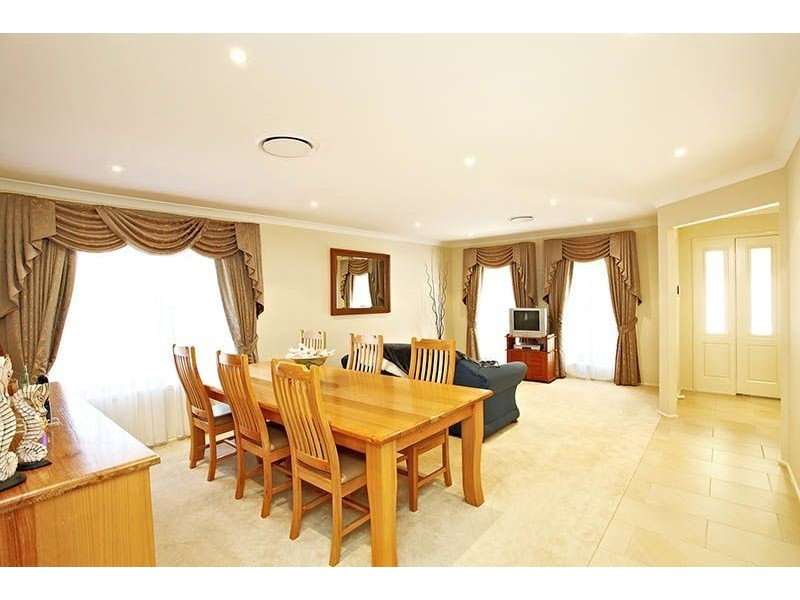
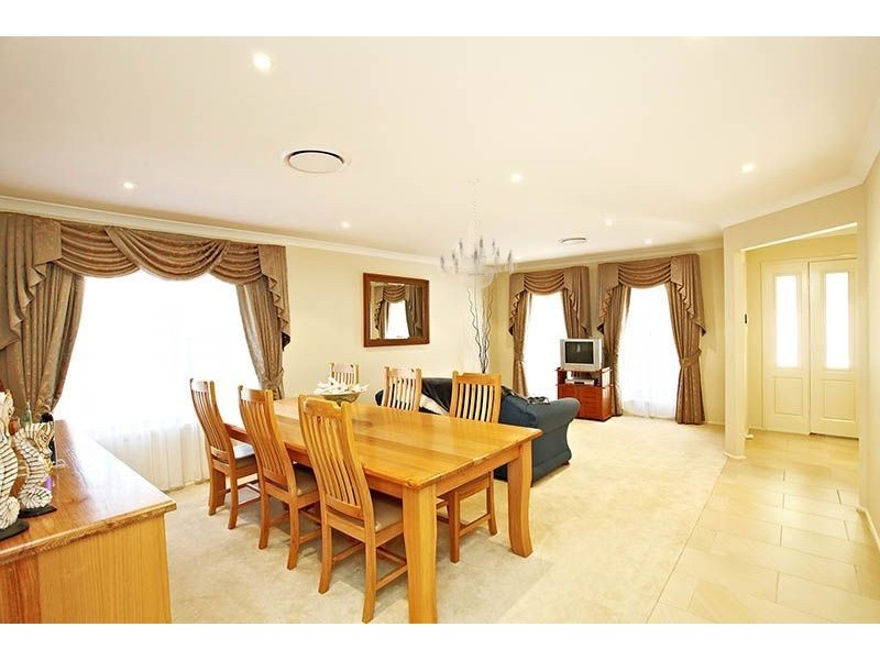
+ chandelier (475, 240)
